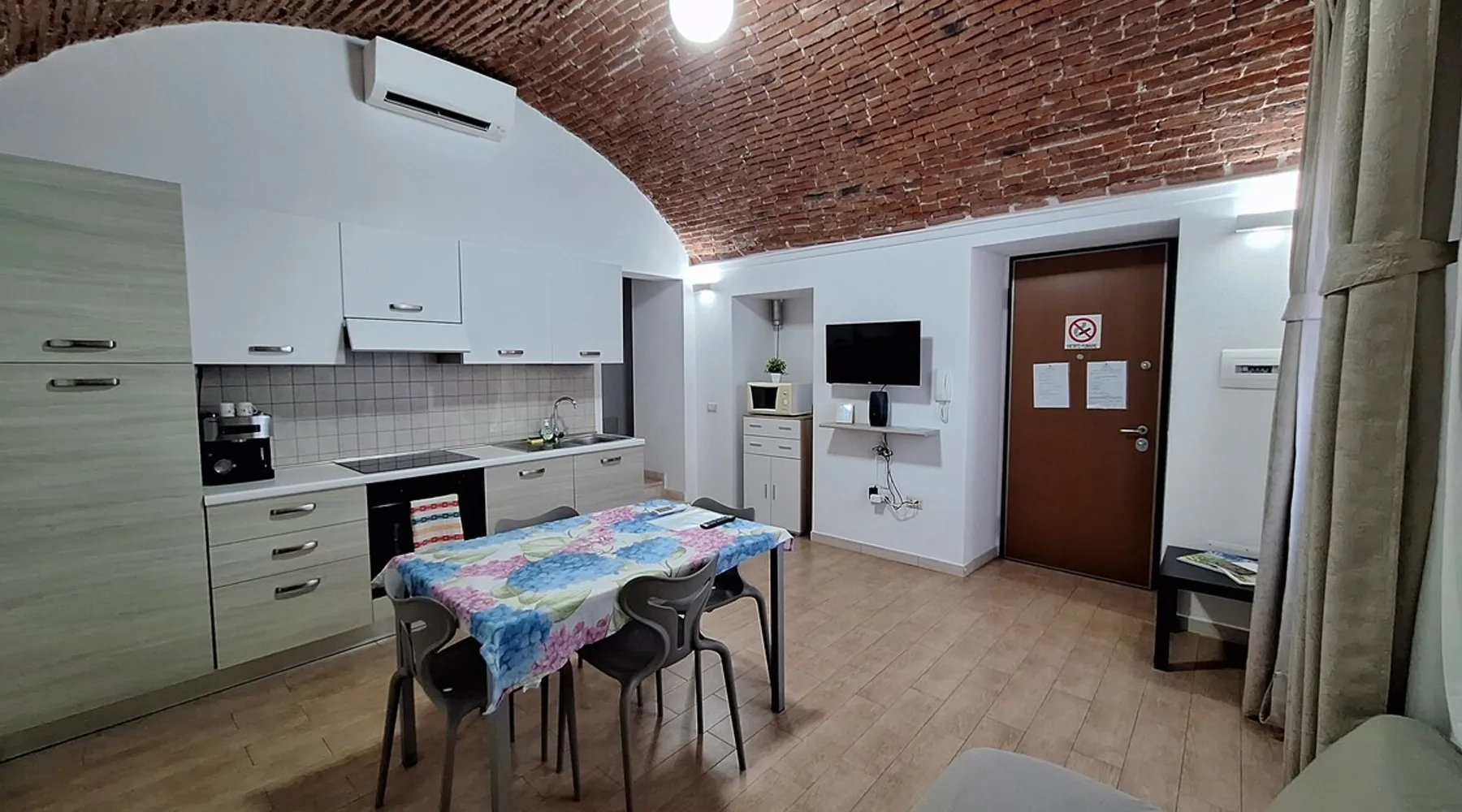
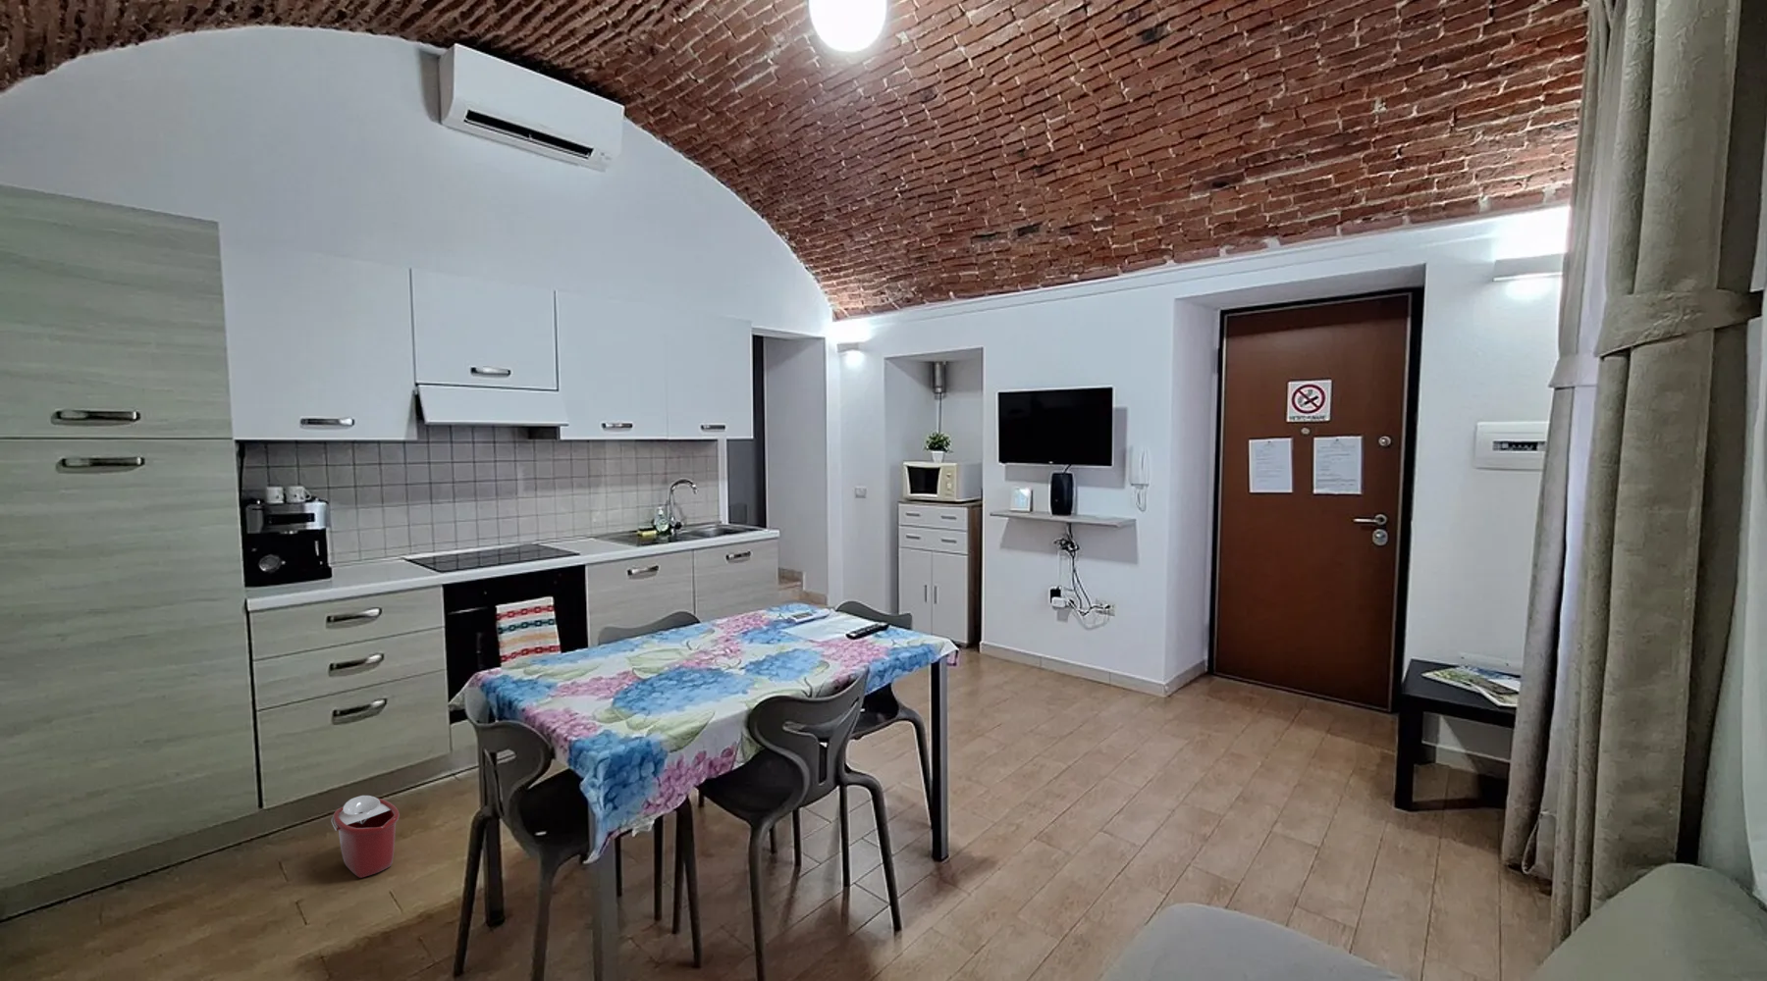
+ bucket (367, 835)
